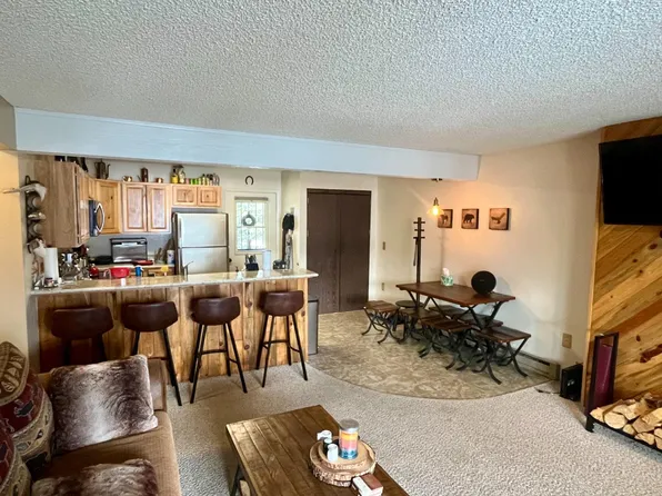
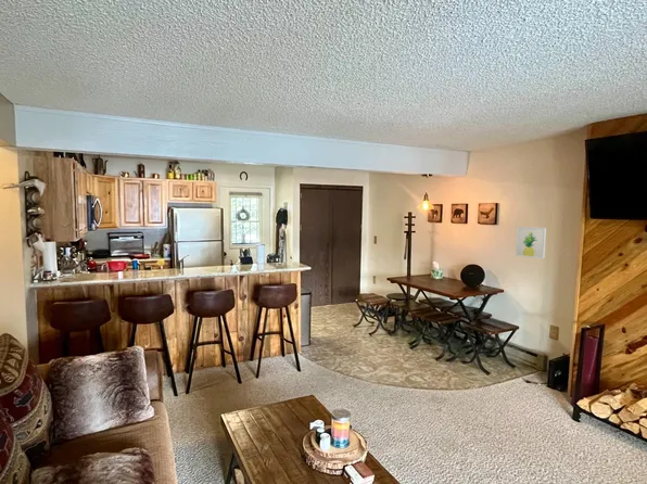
+ wall art (530, 242)
